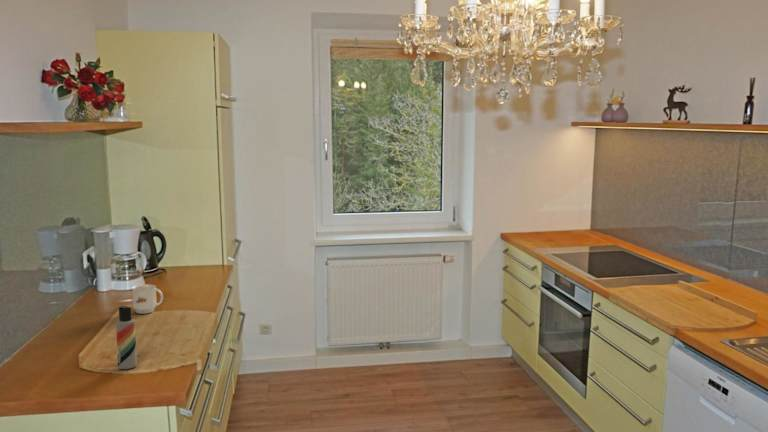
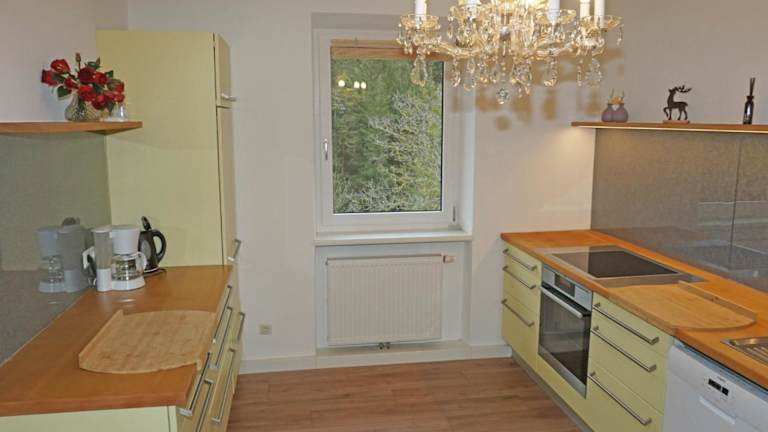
- mug (148, 299)
- lotion bottle (126, 336)
